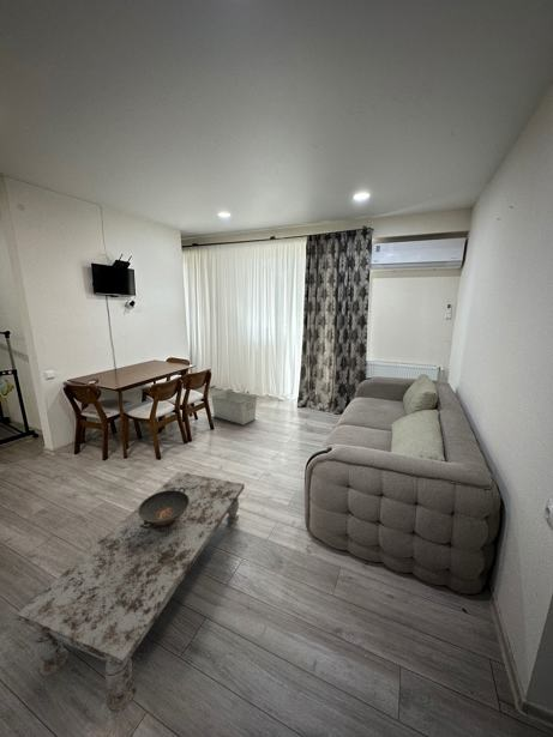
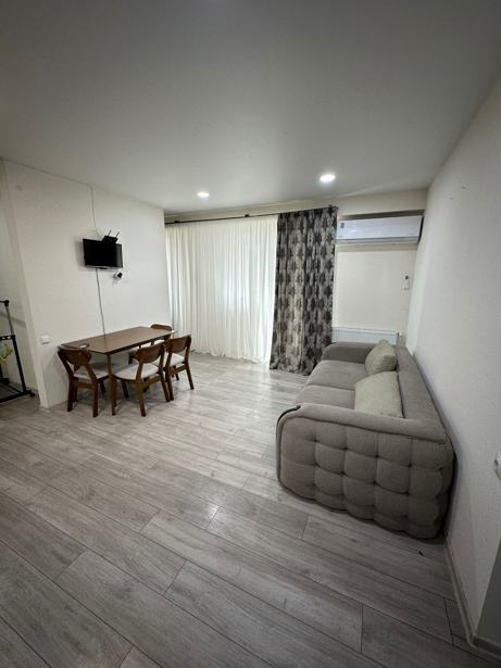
- storage bin (234, 406)
- decorative bowl (164, 512)
- coffee table (163, 551)
